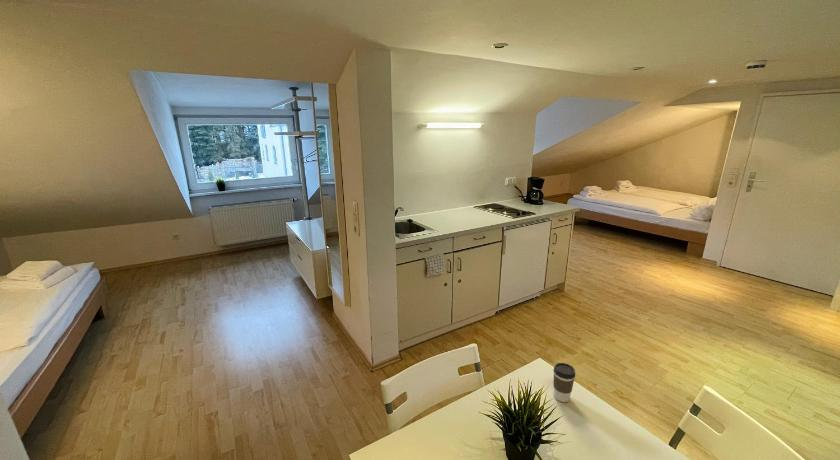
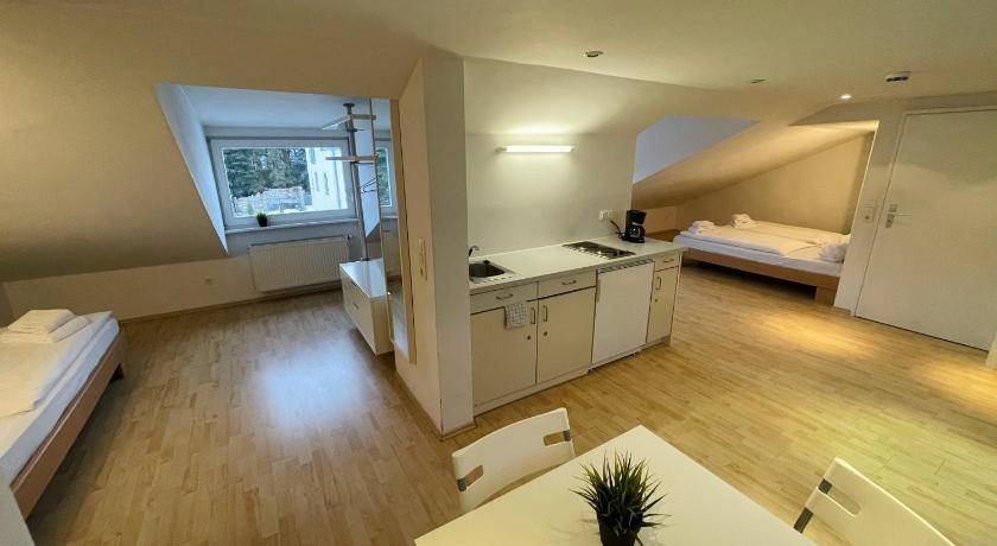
- coffee cup (563, 382)
